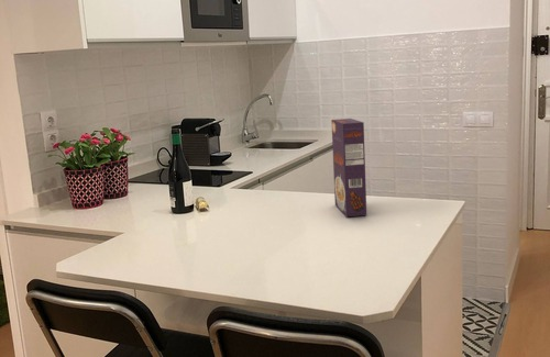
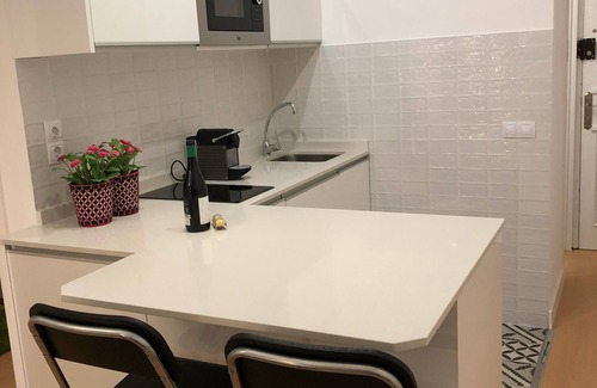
- cereal box (348, 166)
